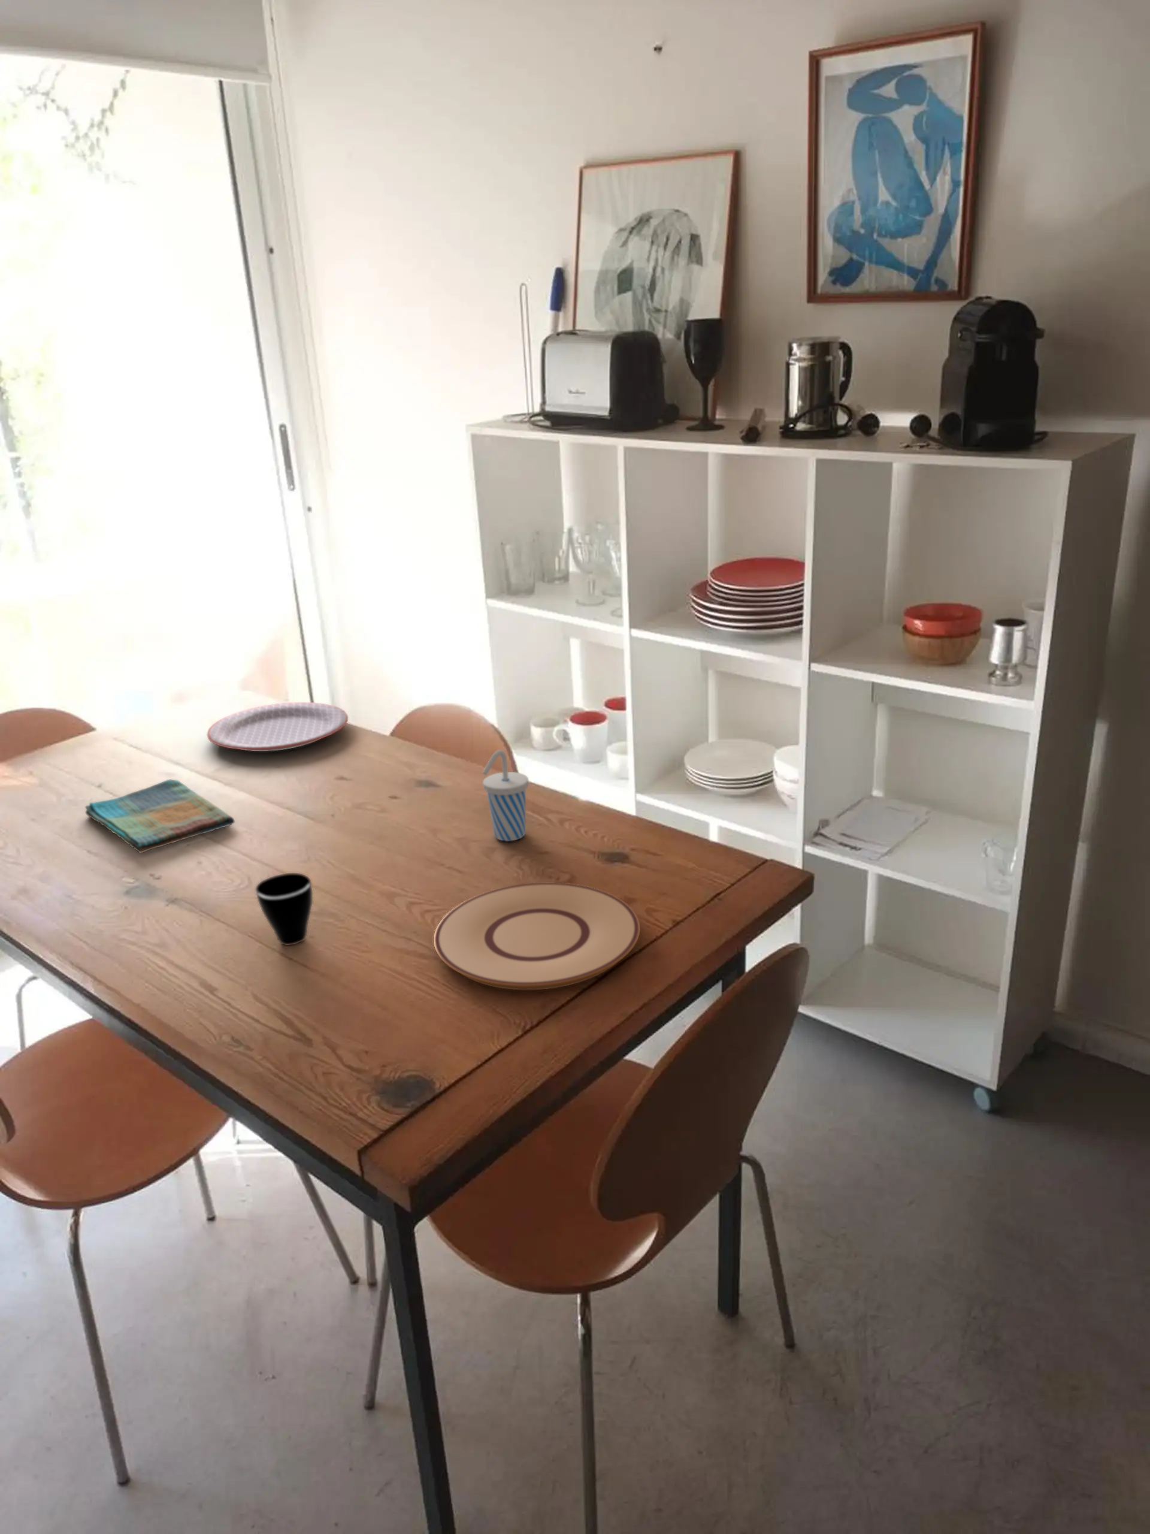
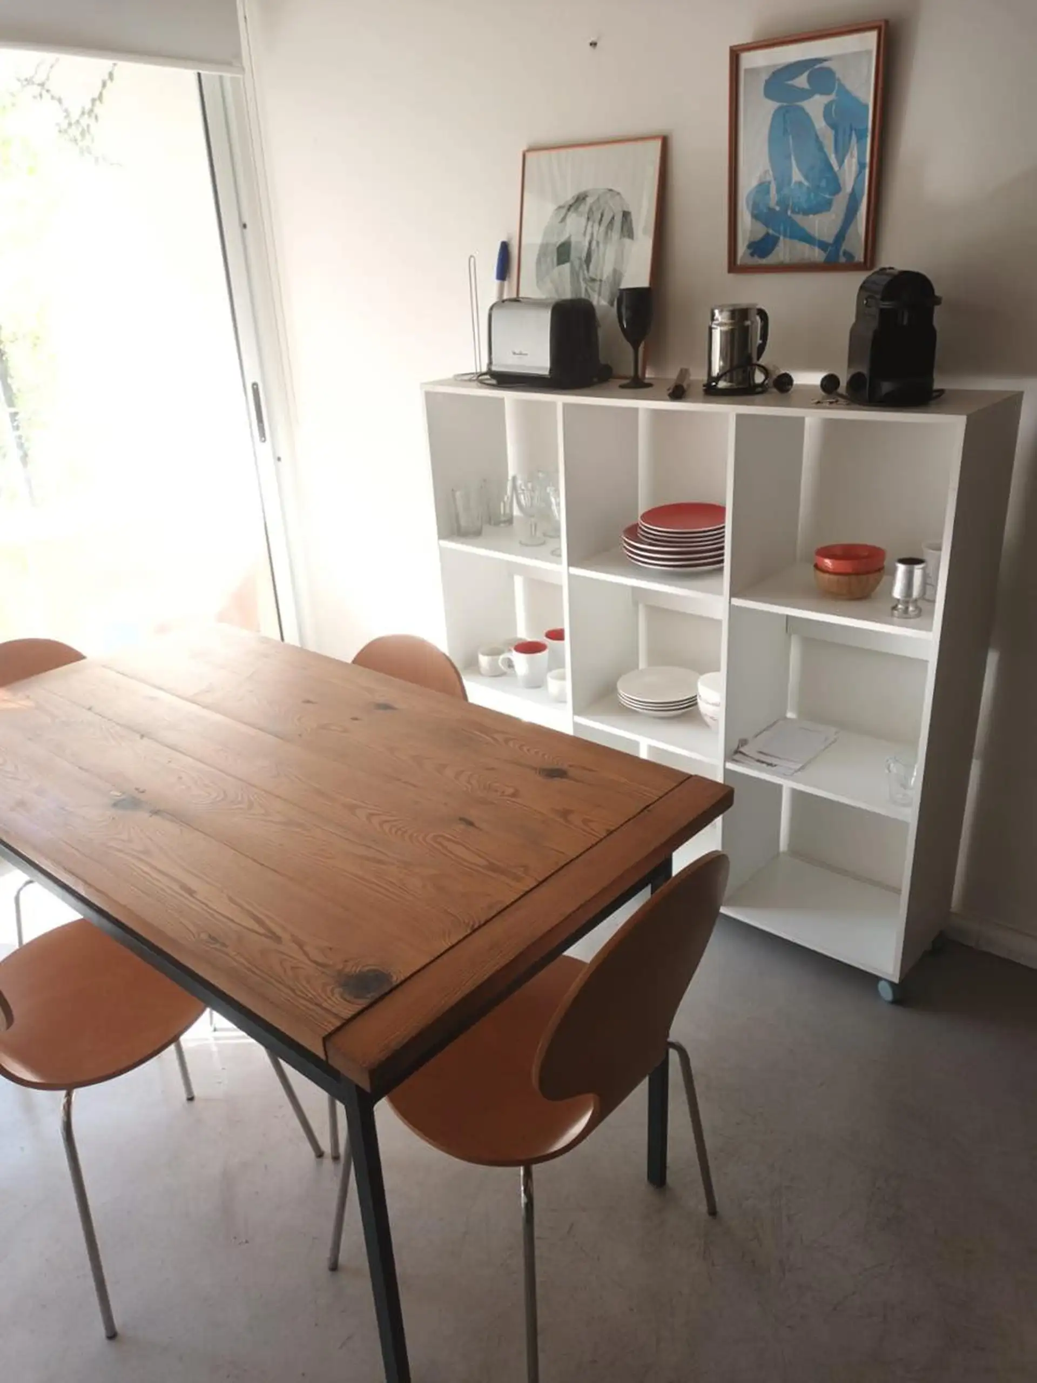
- cup (504, 794)
- plate (279, 728)
- plate (536, 934)
- dish towel (158, 813)
- cup (285, 908)
